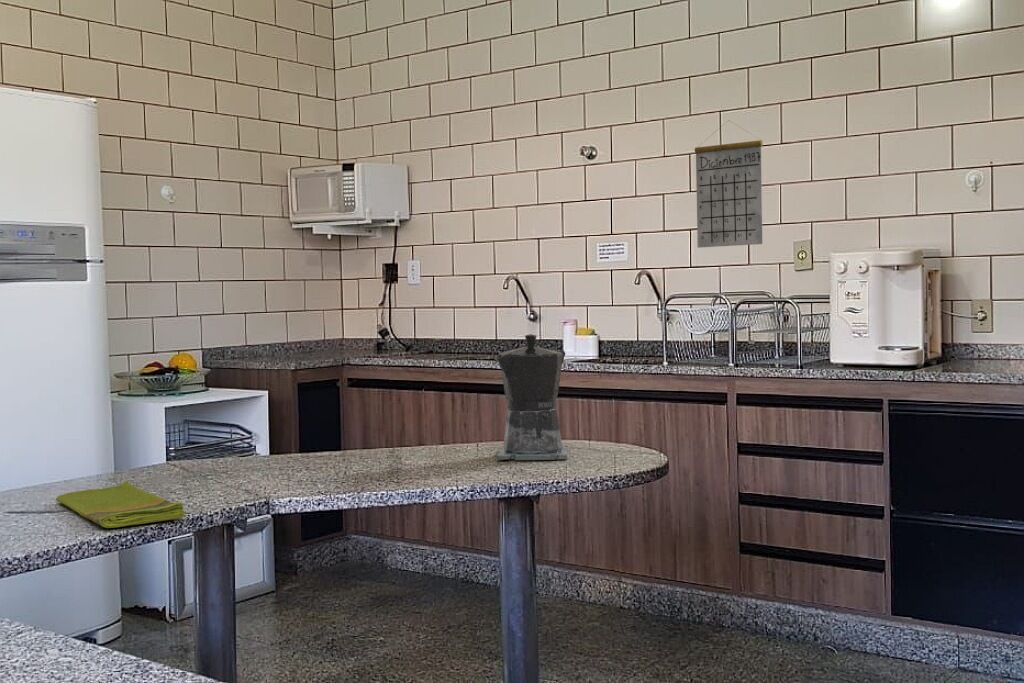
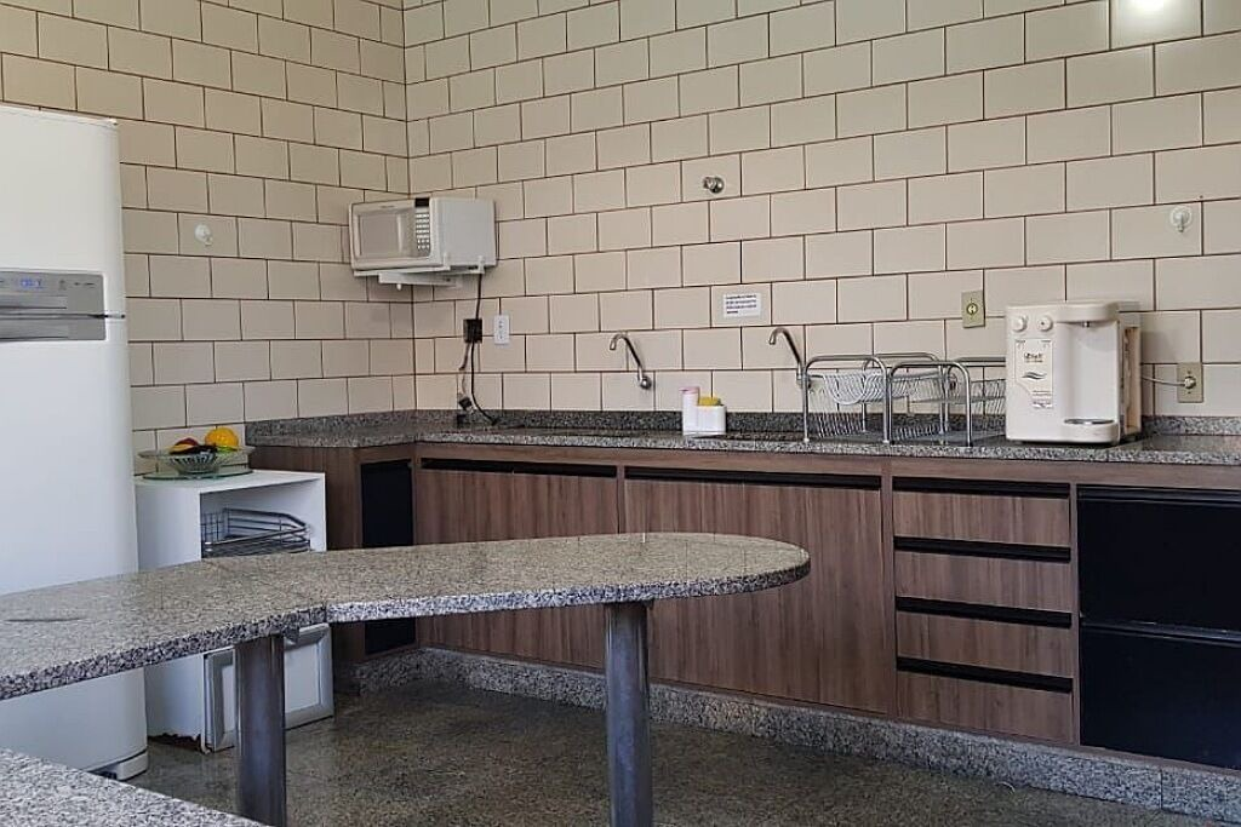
- coffee maker (532, 394)
- dish towel (117, 502)
- calendar (728, 182)
